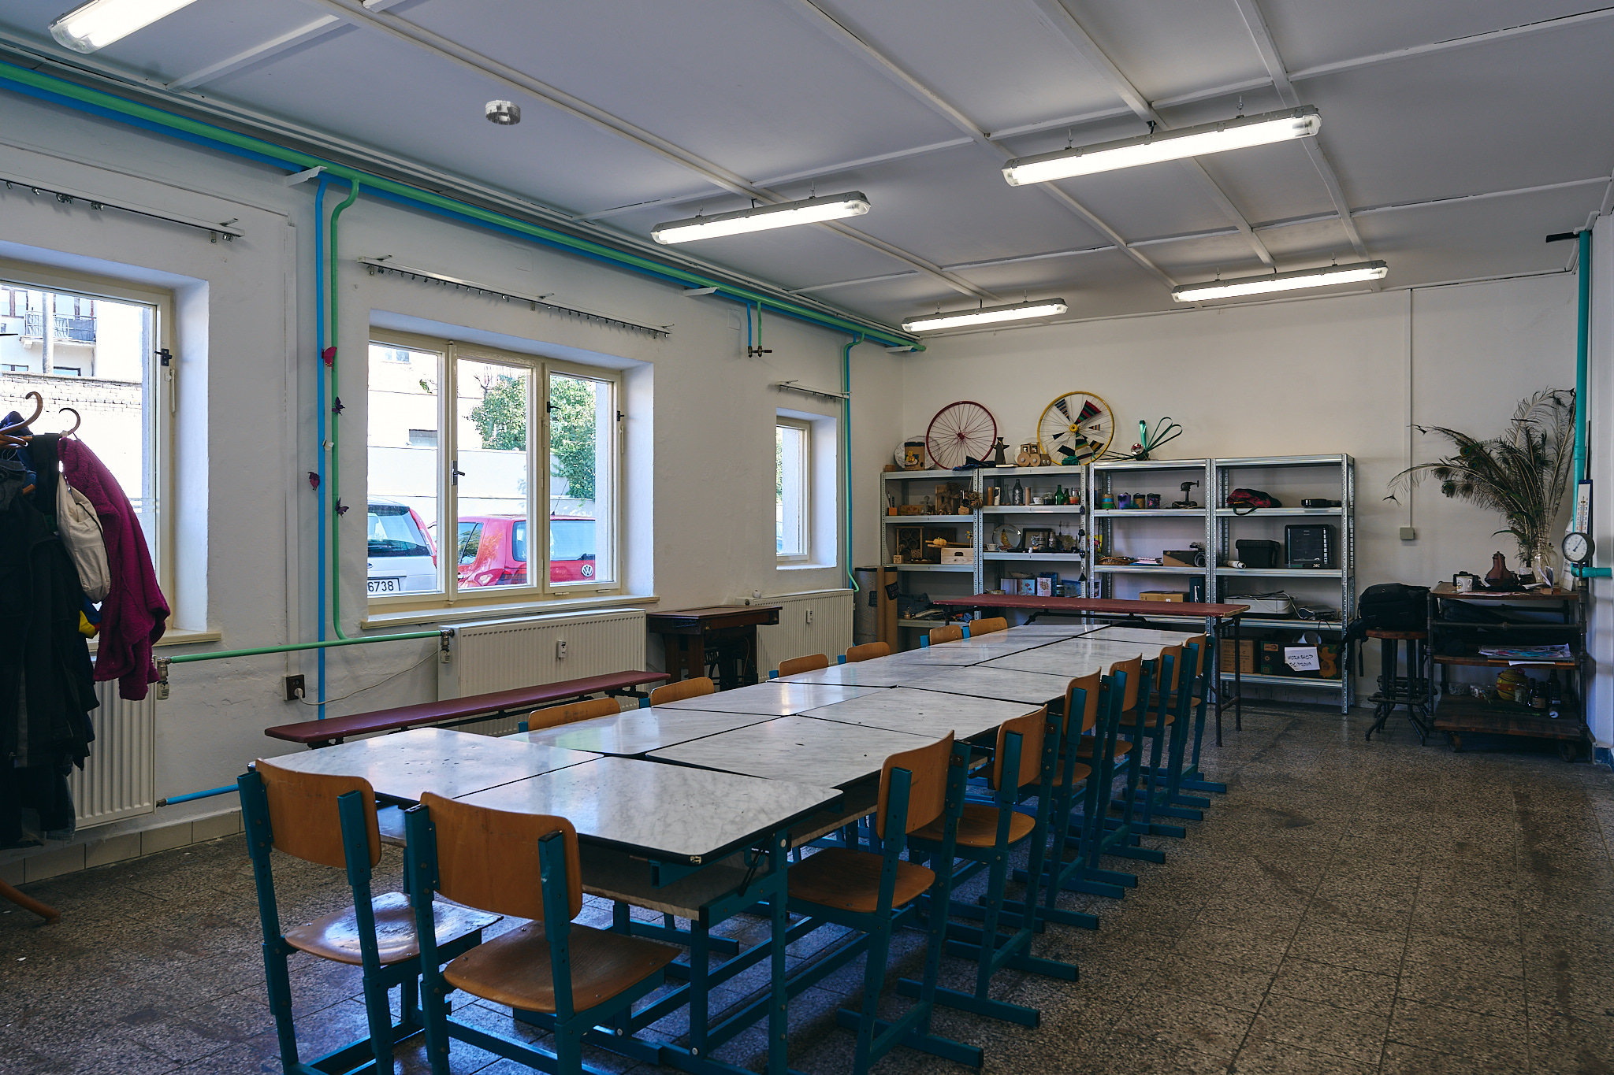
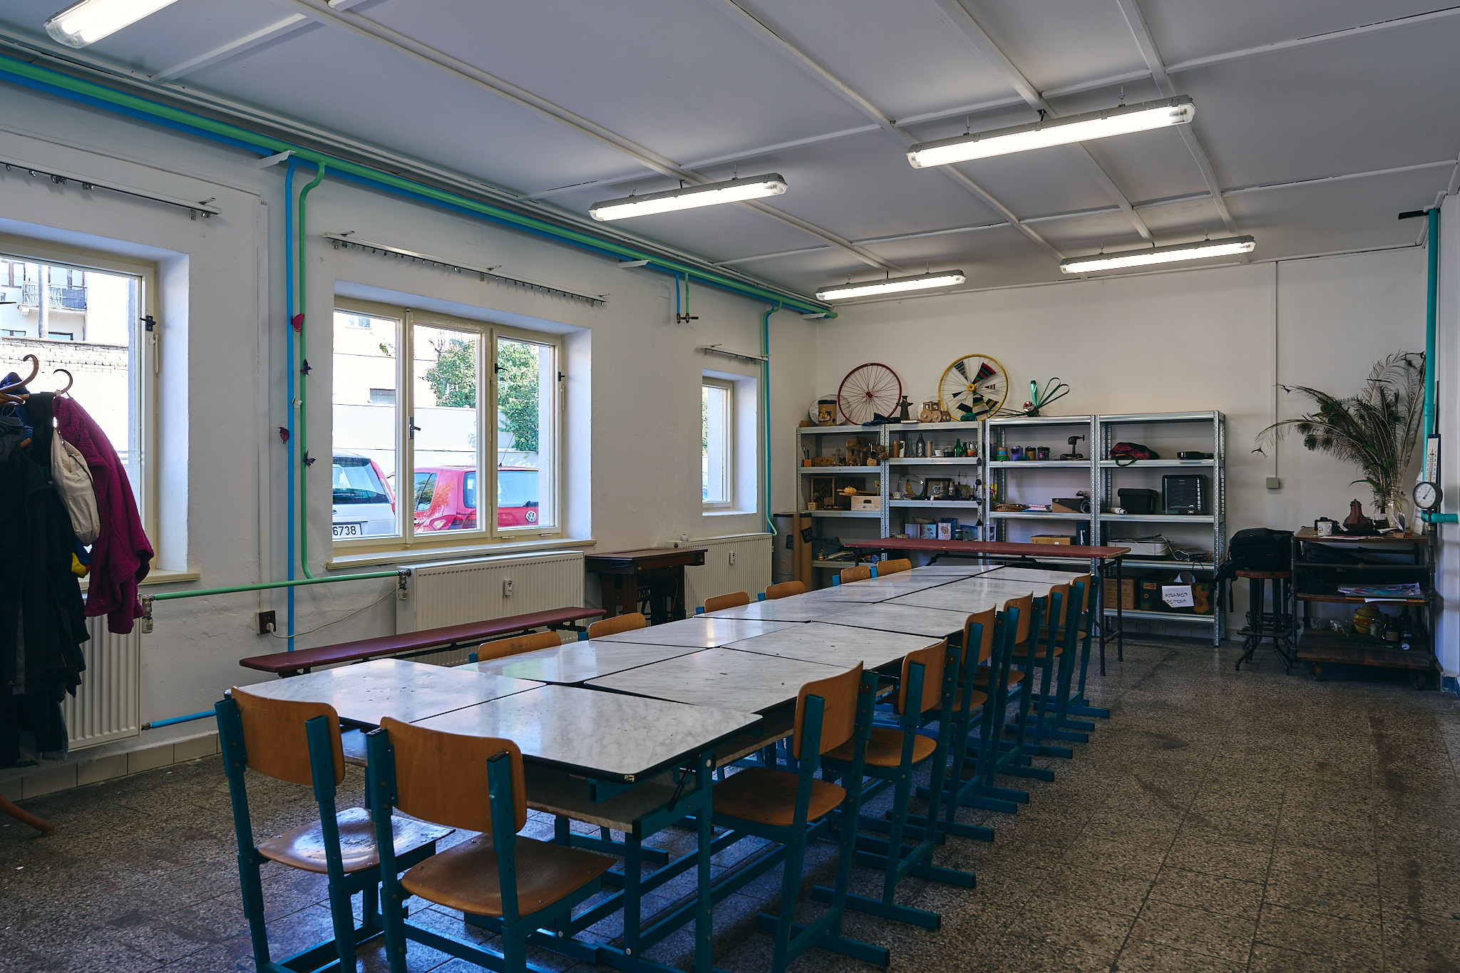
- smoke detector (503, 112)
